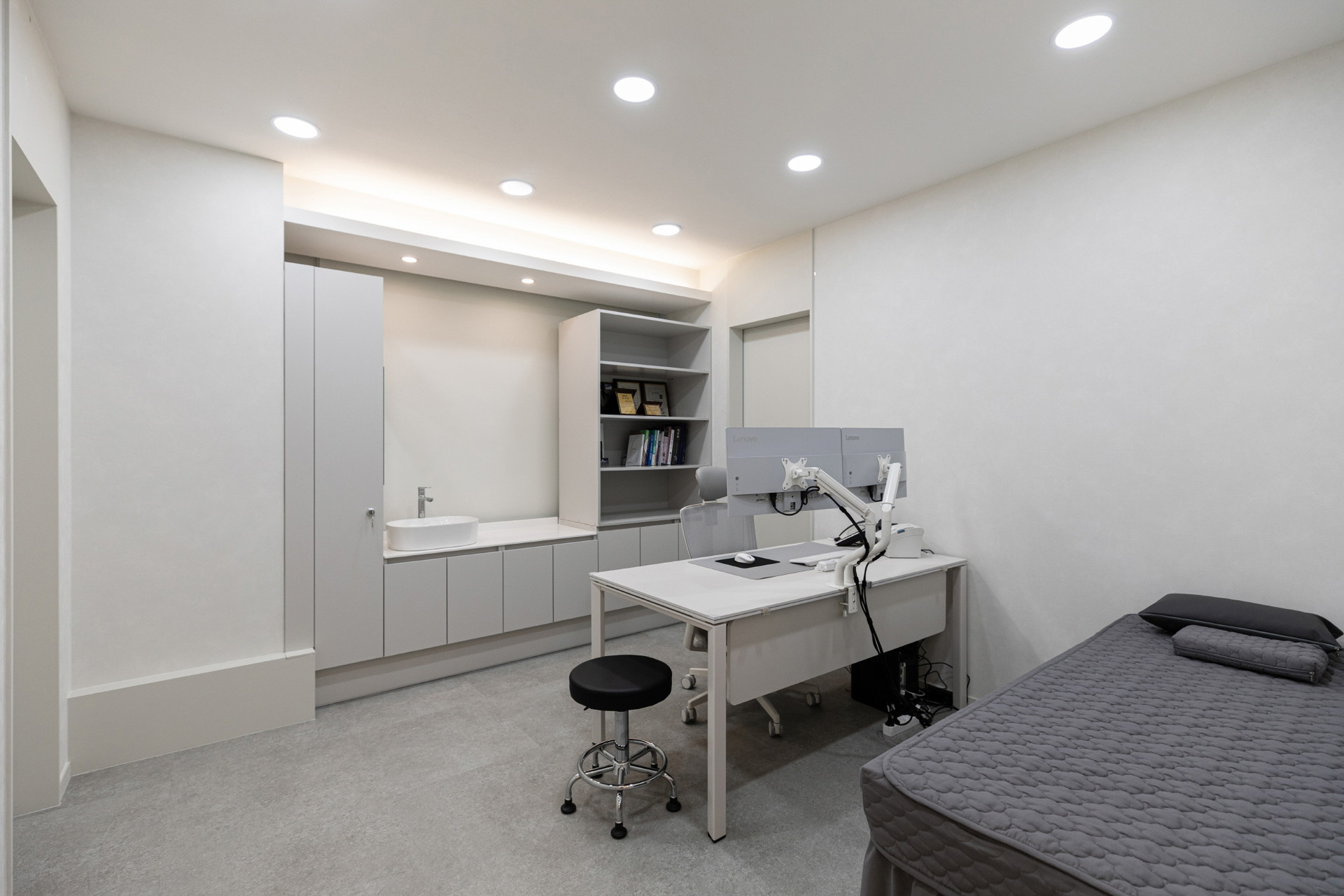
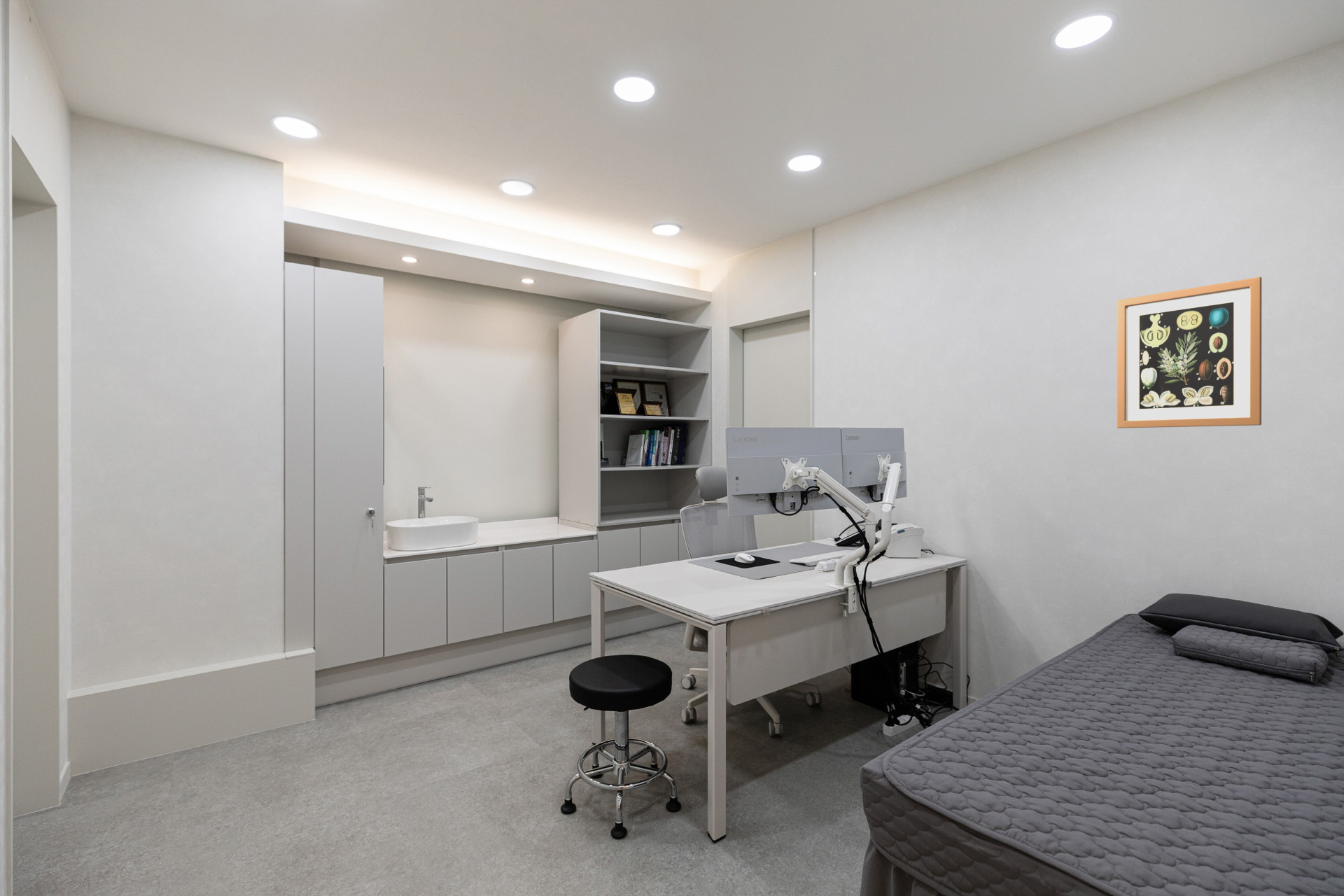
+ wall art (1184, 358)
